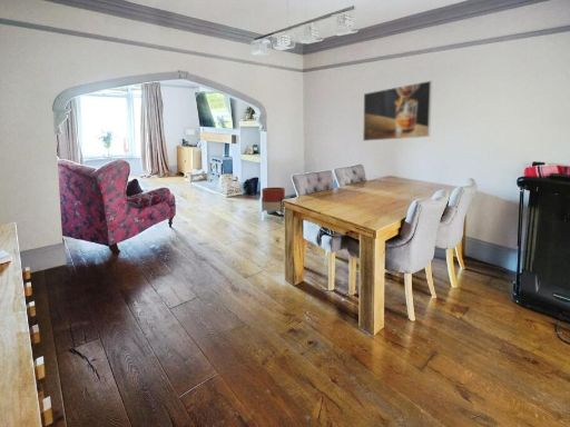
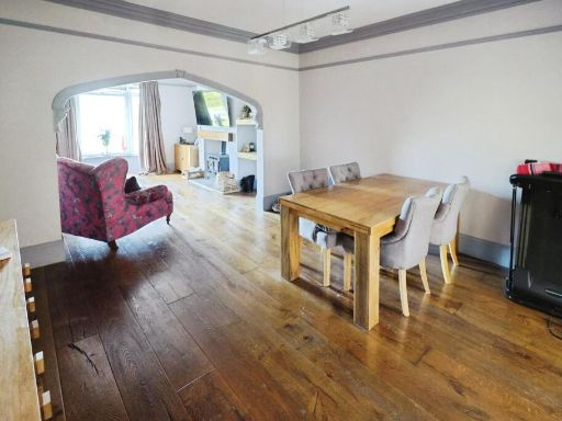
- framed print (394, 113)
- planter (274, 203)
